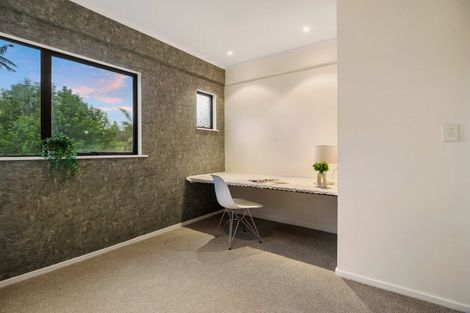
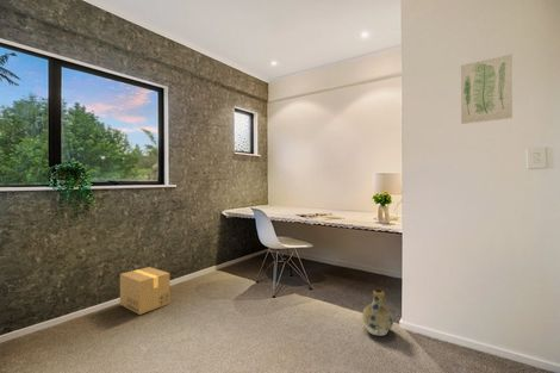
+ cardboard box (144, 288)
+ wall art (485, 91)
+ ceramic jug (377, 310)
